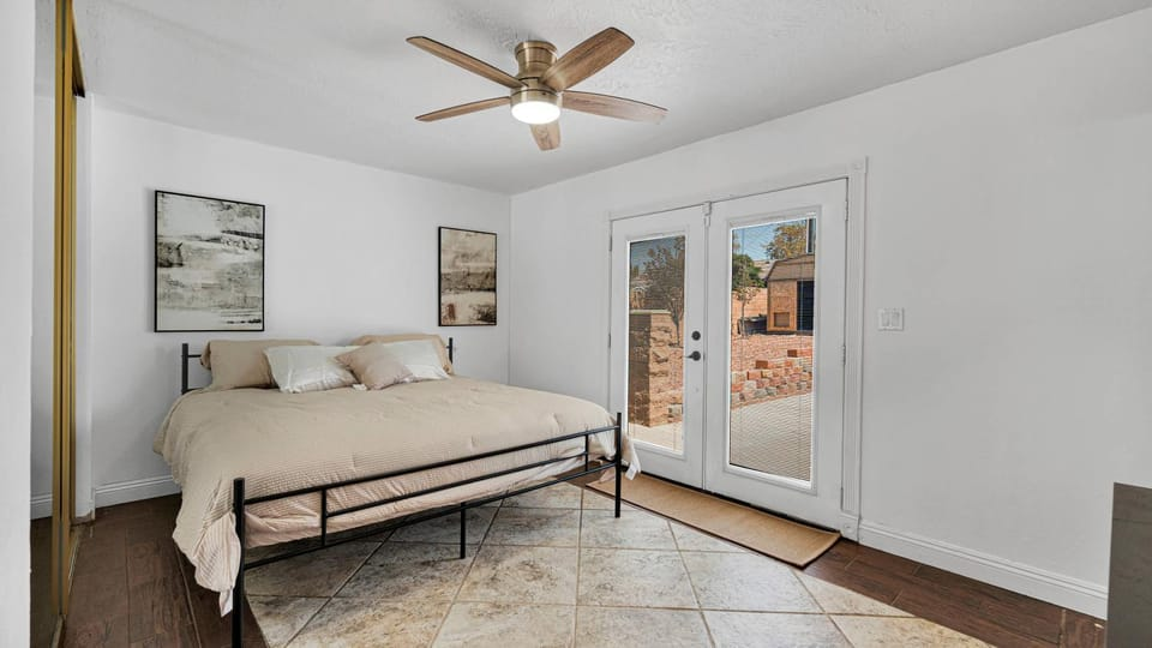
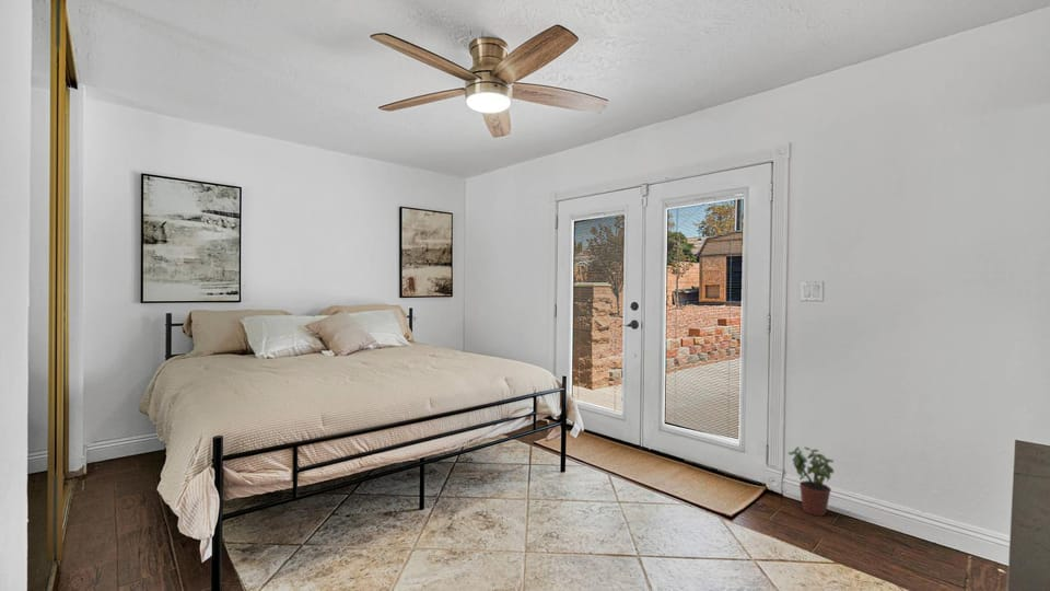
+ potted plant (814, 478)
